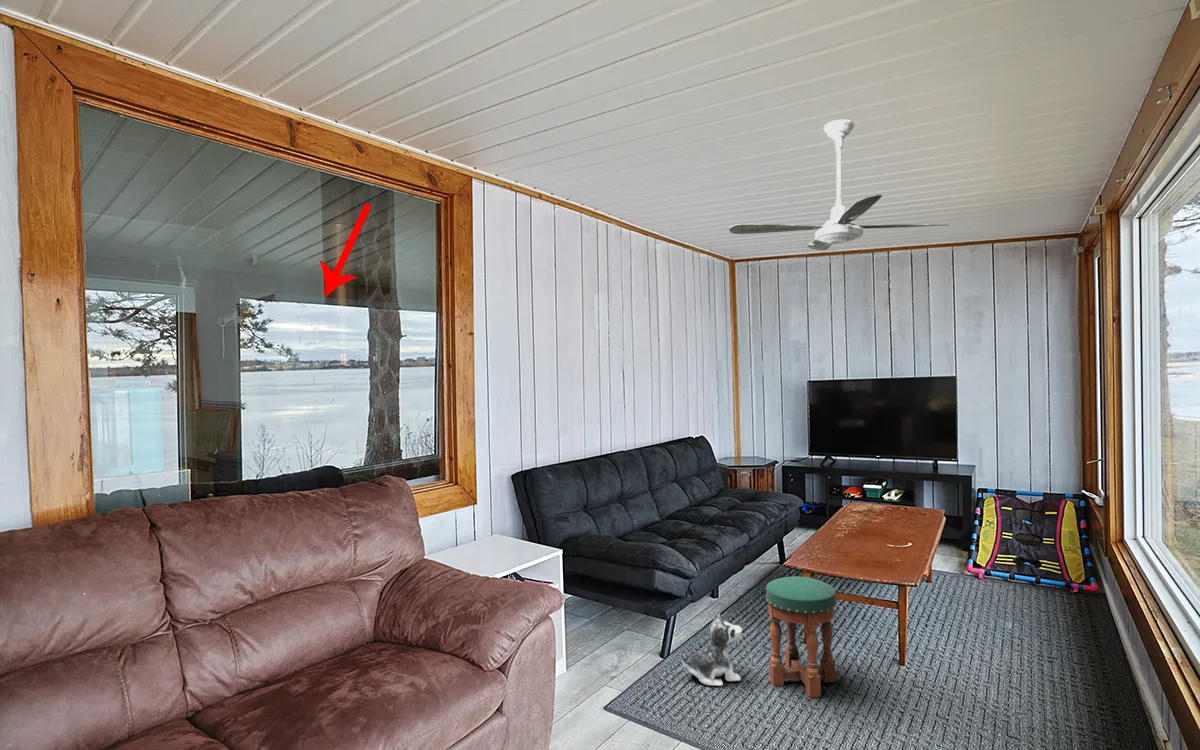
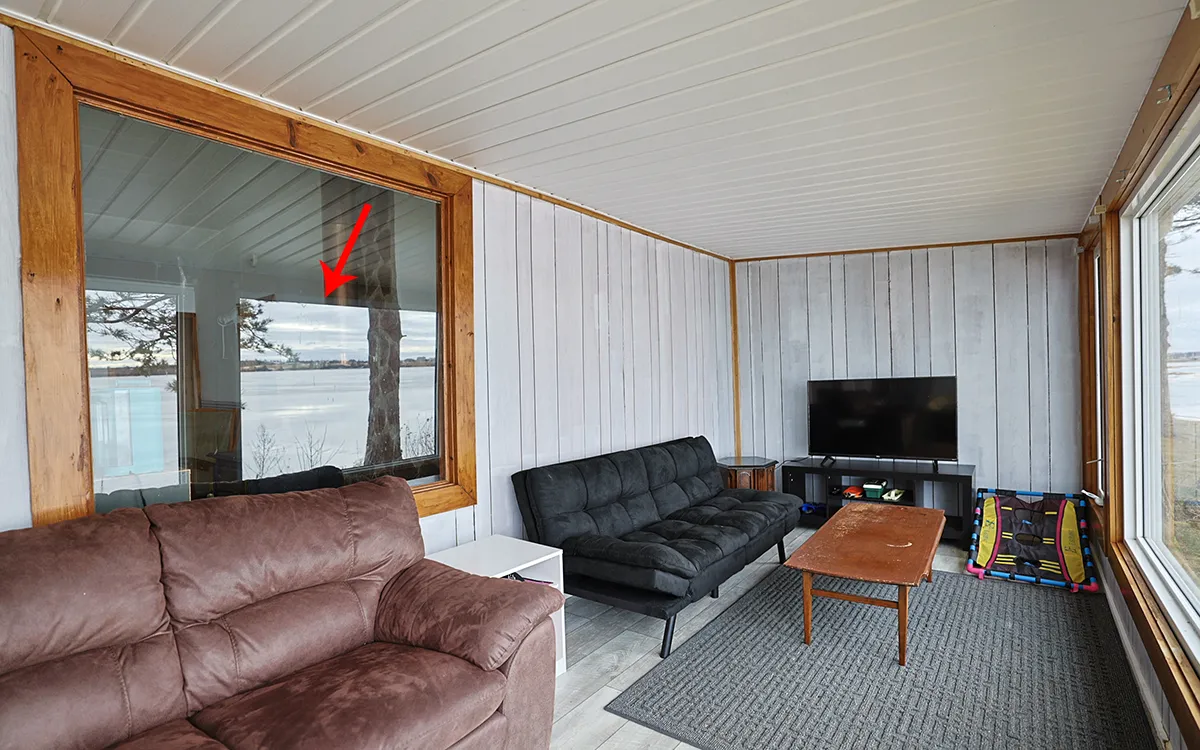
- stool (796, 628)
- plush toy (710, 644)
- ceiling fan (837, 181)
